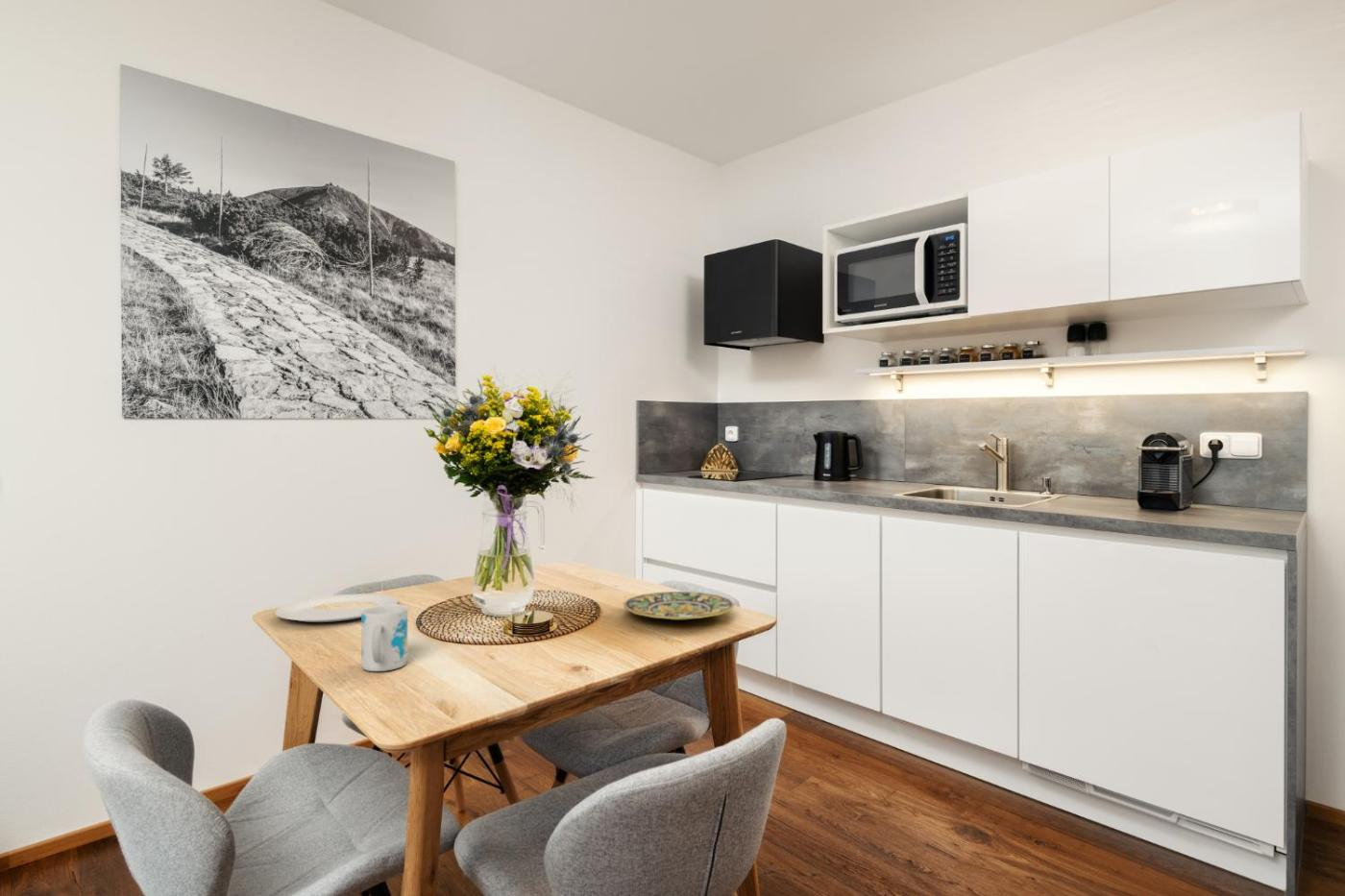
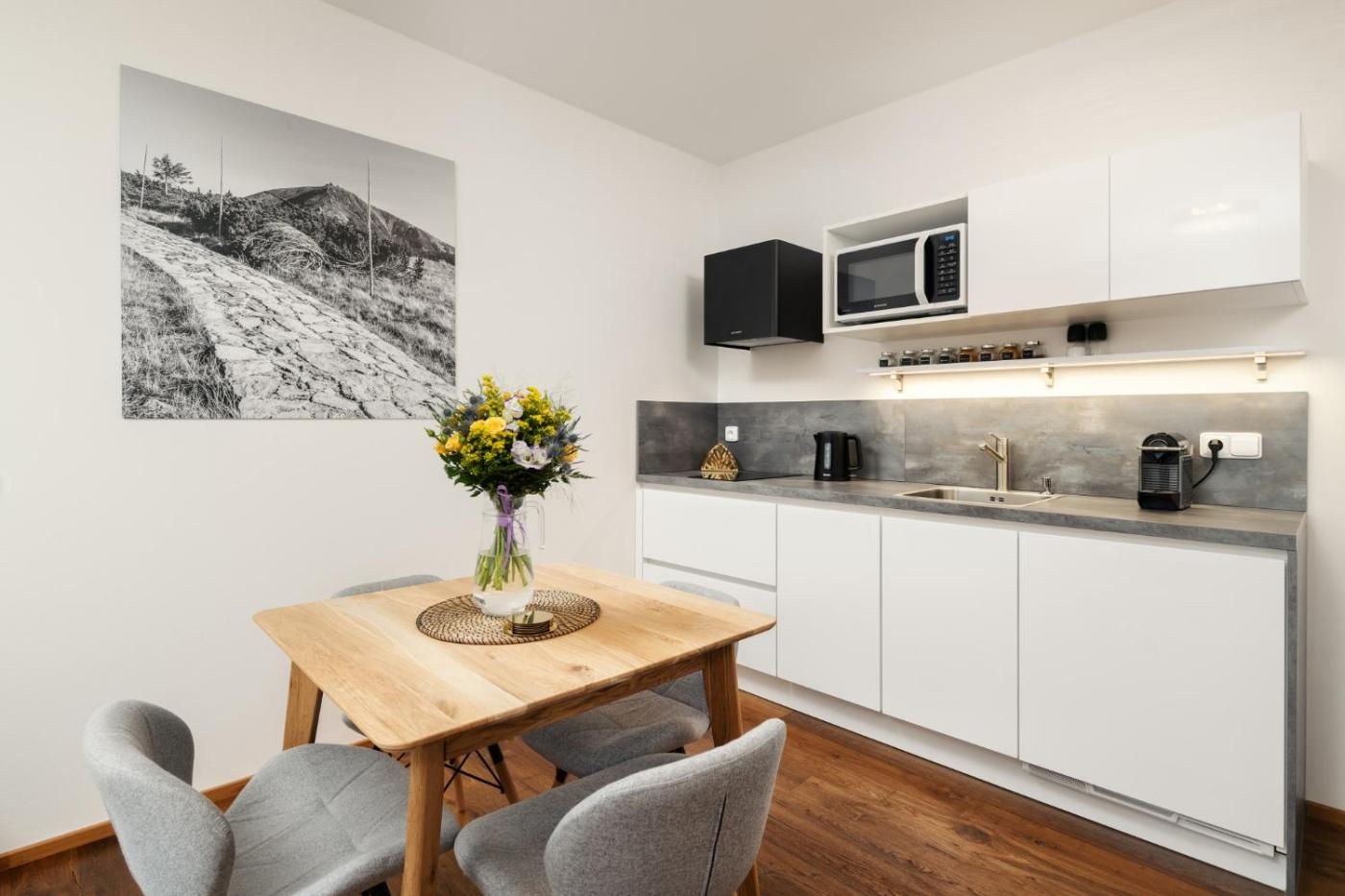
- mug (382, 640)
- plate (338, 610)
- plate (678, 609)
